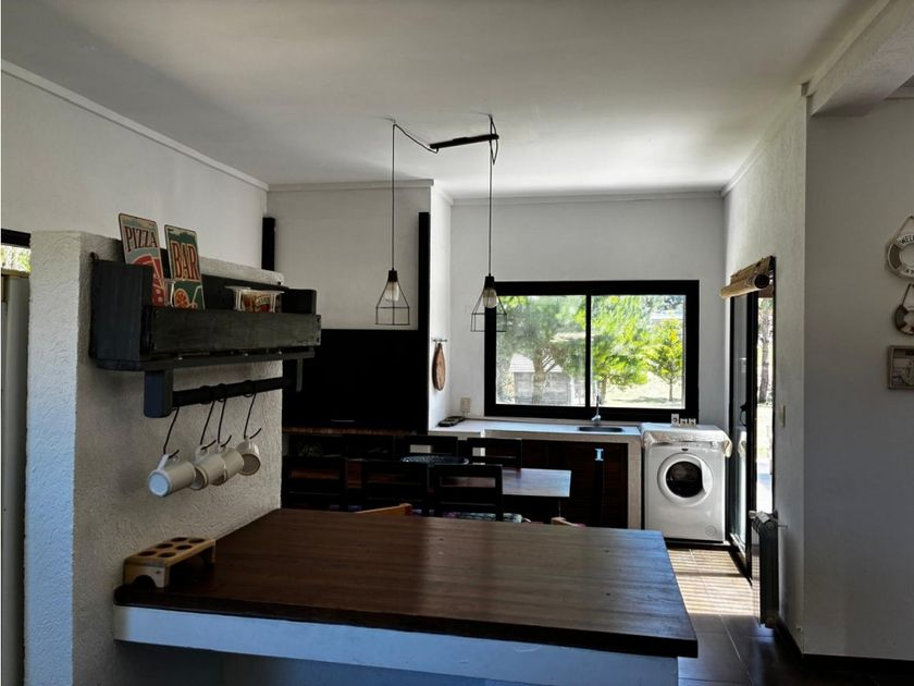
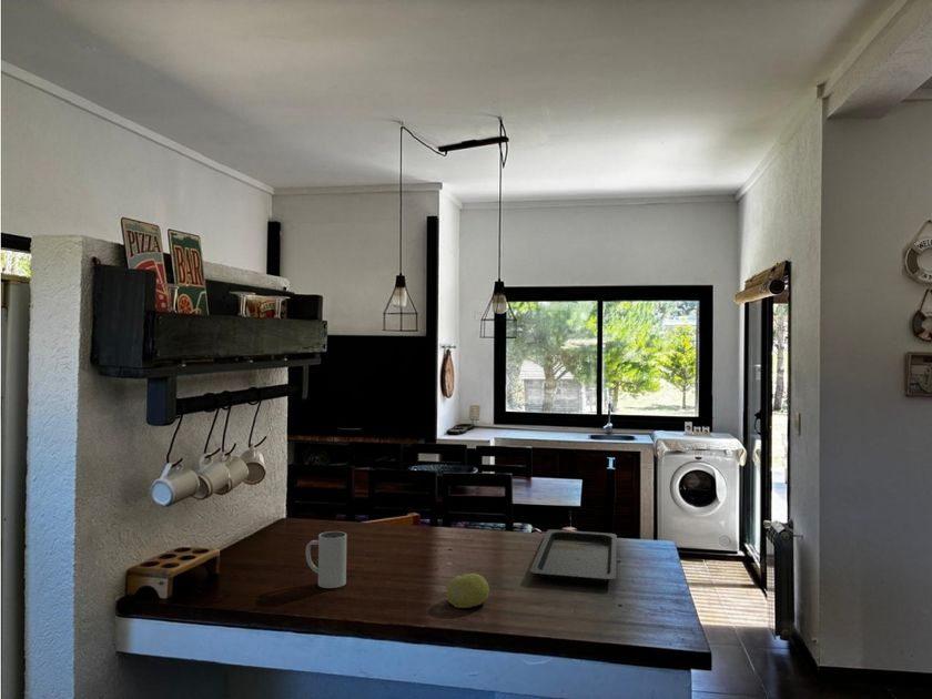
+ mug (325, 558)
+ fruit (467, 587)
+ serving tray (577, 555)
